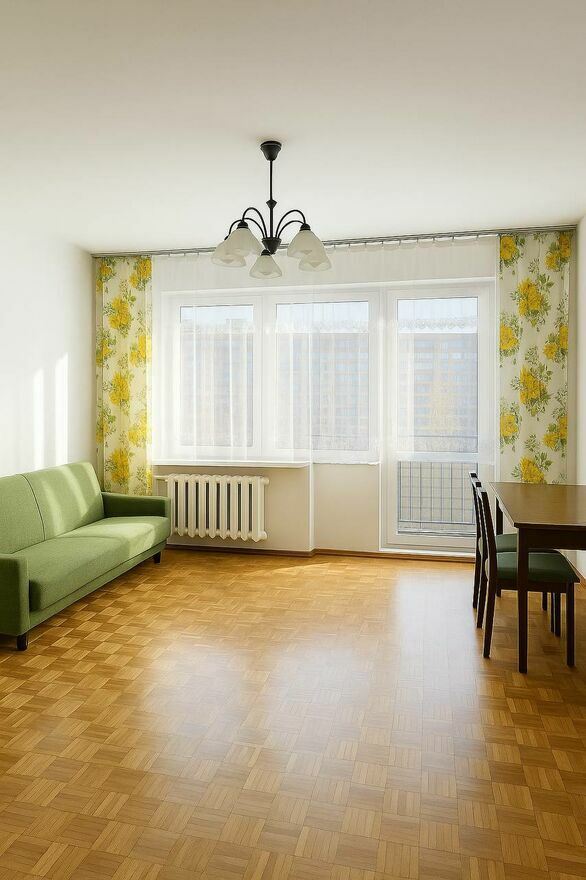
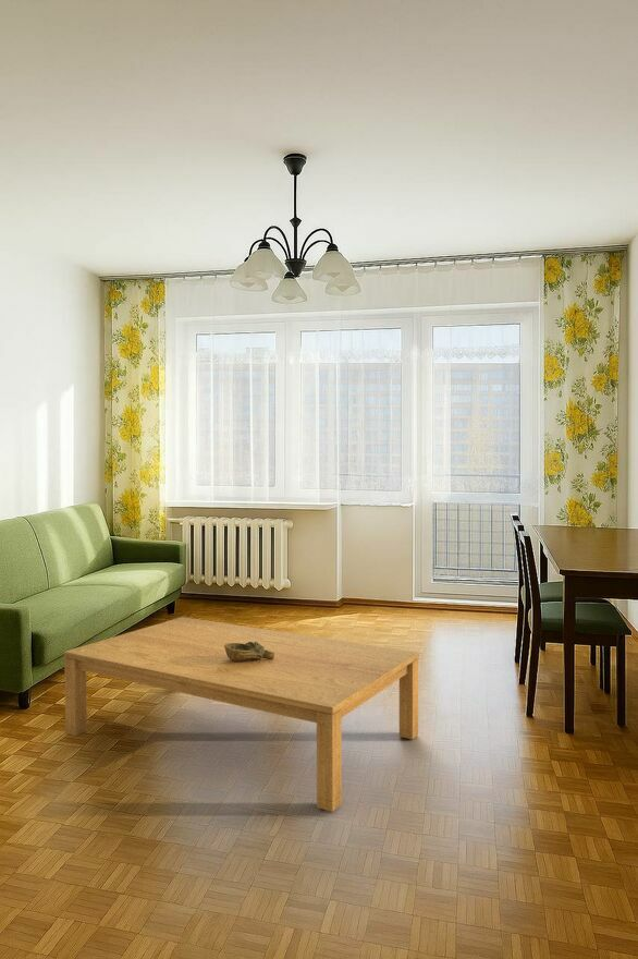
+ decorative bowl (249, 650)
+ coffee table (241, 693)
